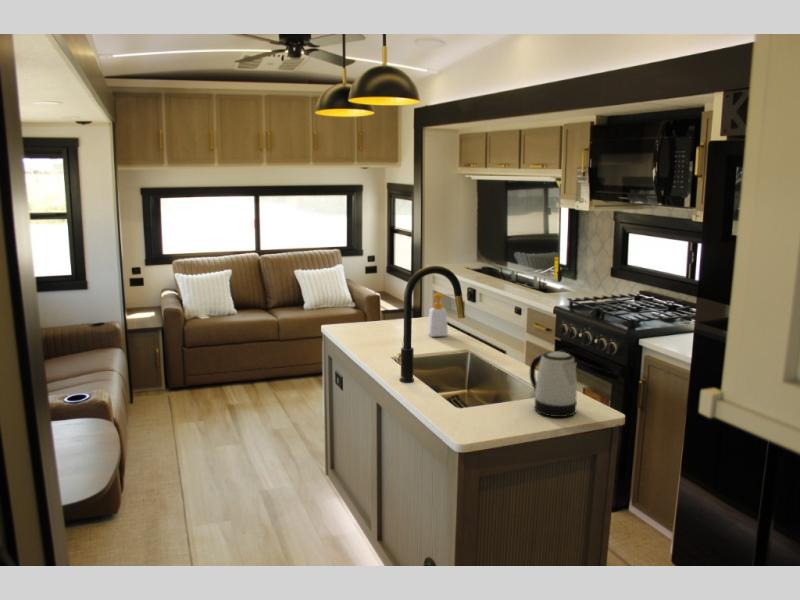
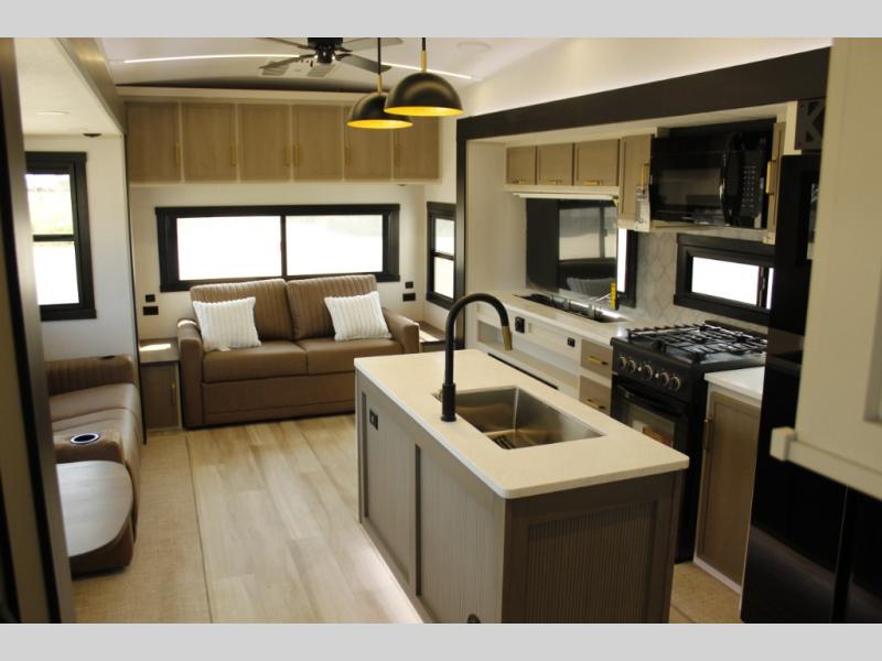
- kettle (551, 380)
- soap bottle (441, 314)
